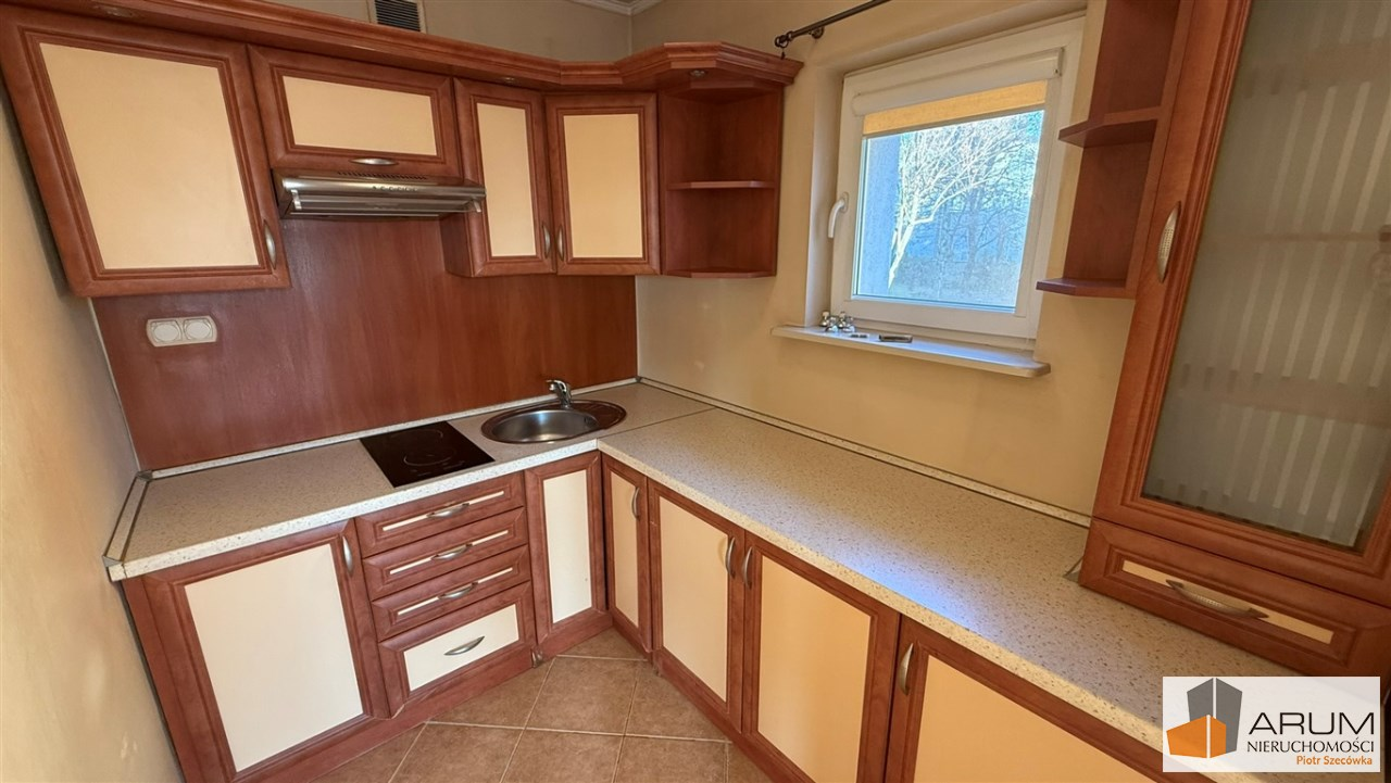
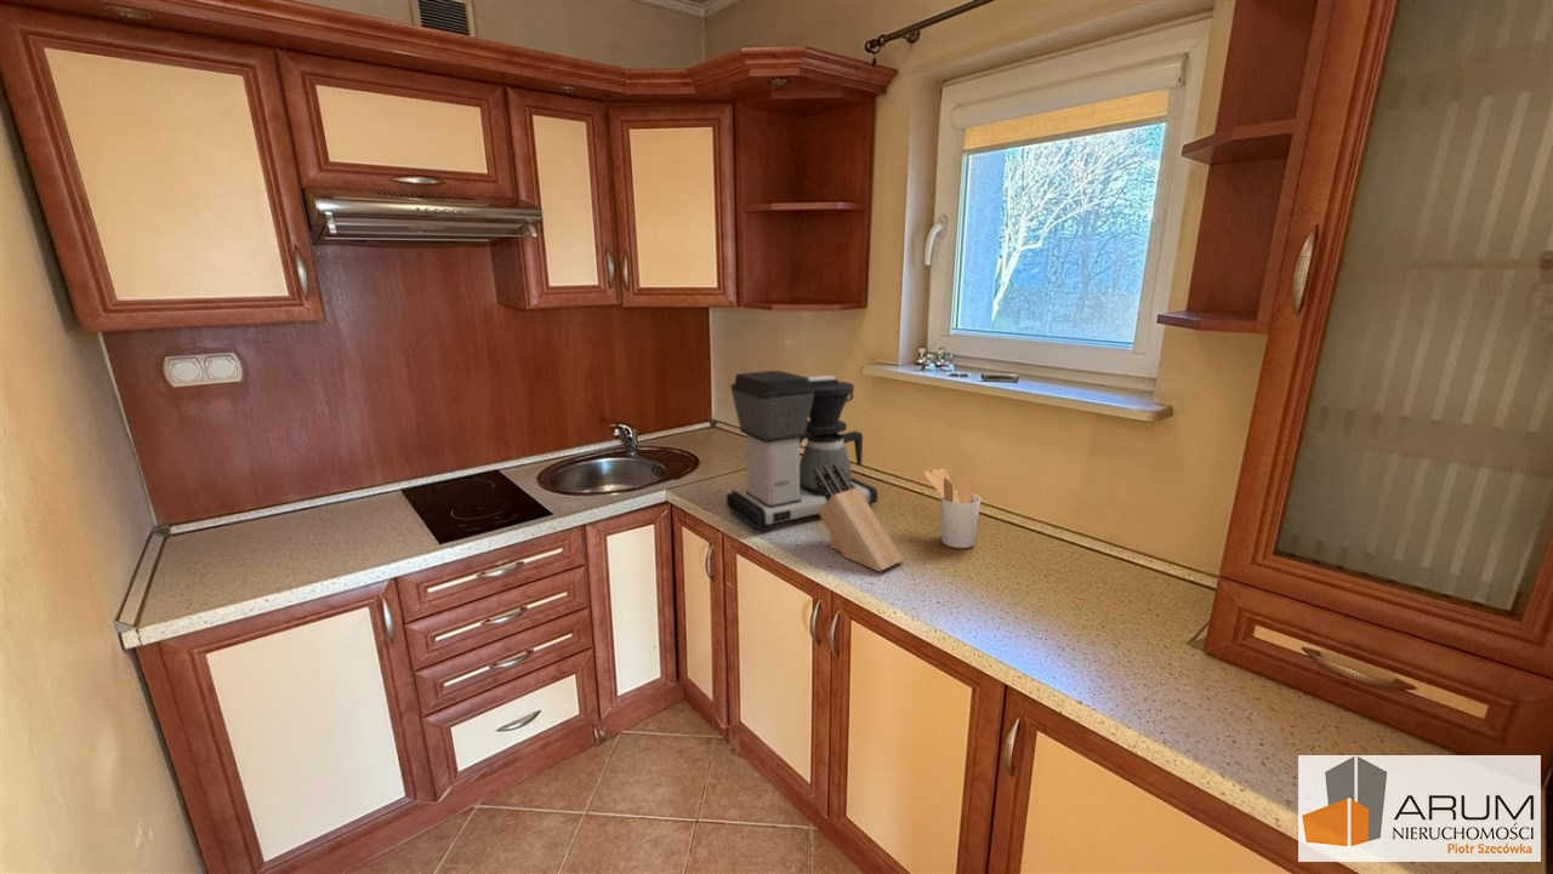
+ coffee maker (801, 442)
+ utensil holder (951, 505)
+ knife block (854, 513)
